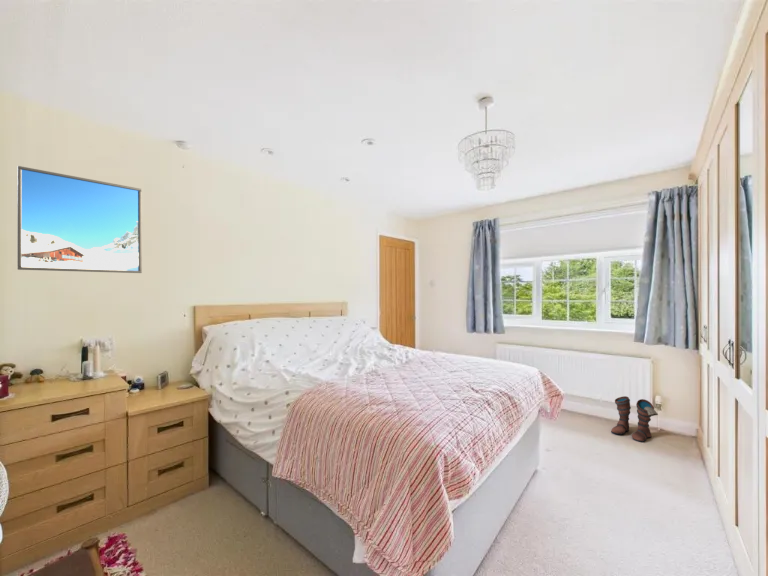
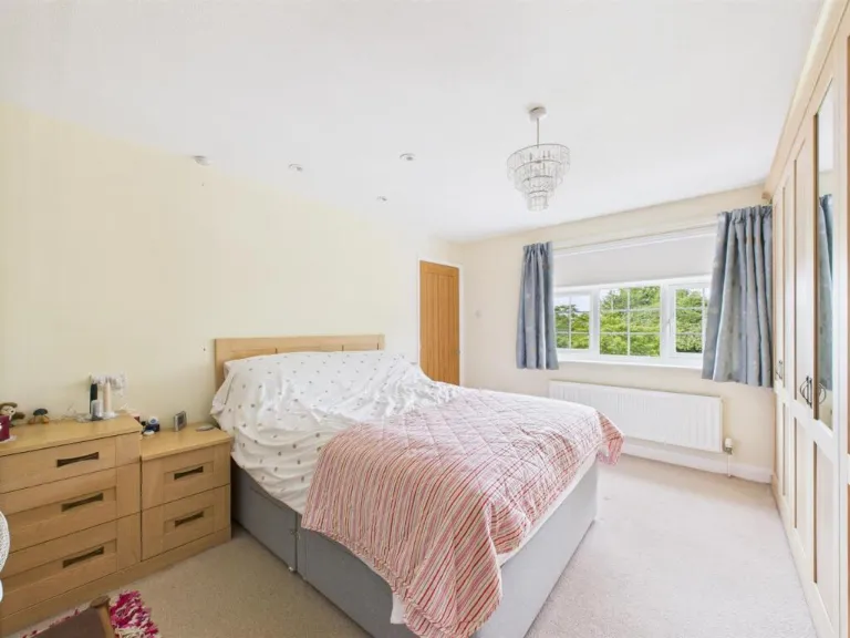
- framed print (86, 225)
- boots (638, 417)
